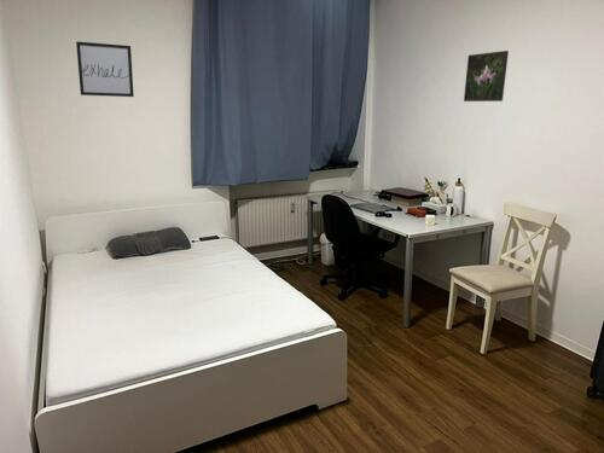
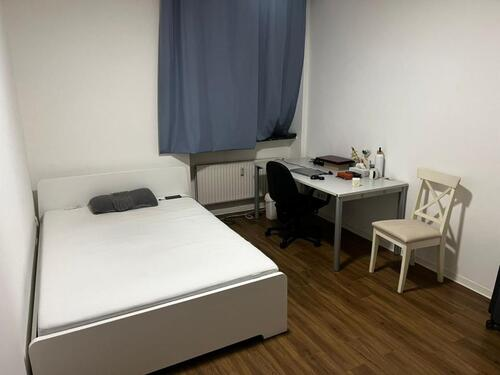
- wall art (105, 70)
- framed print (484, 77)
